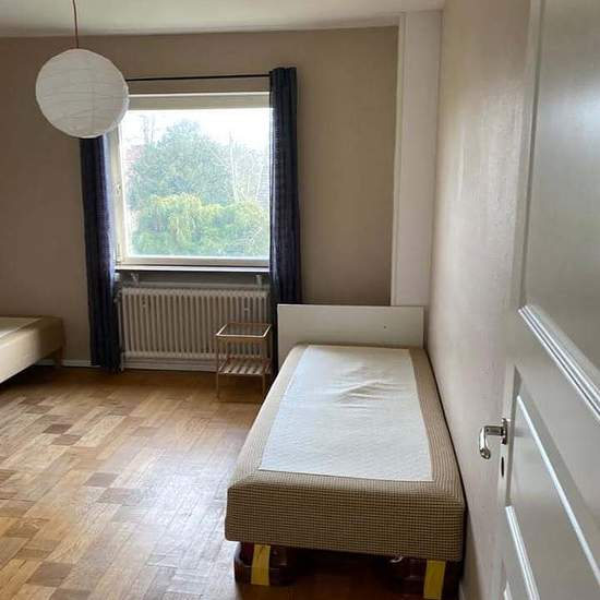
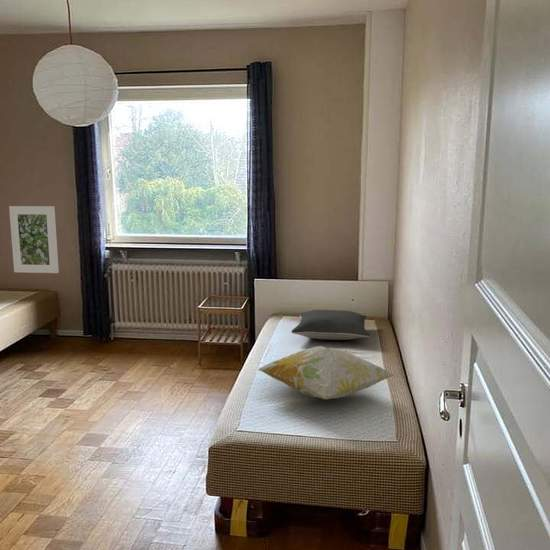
+ pillow (331, 324)
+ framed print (34, 239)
+ decorative pillow (325, 372)
